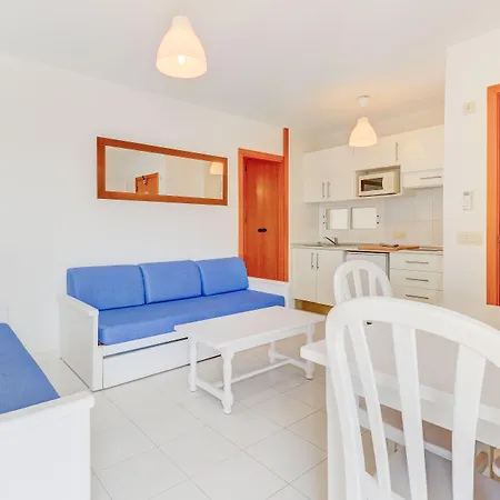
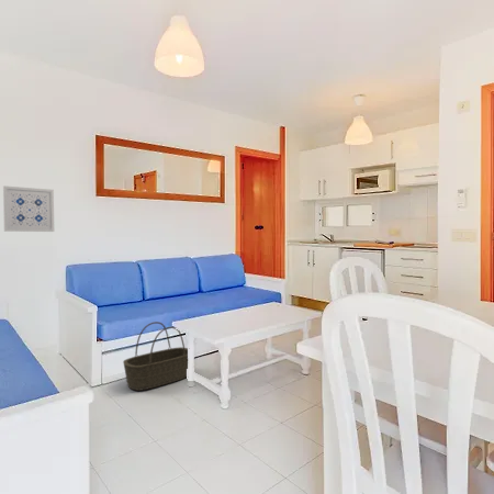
+ basket (159, 352)
+ wall art (29, 210)
